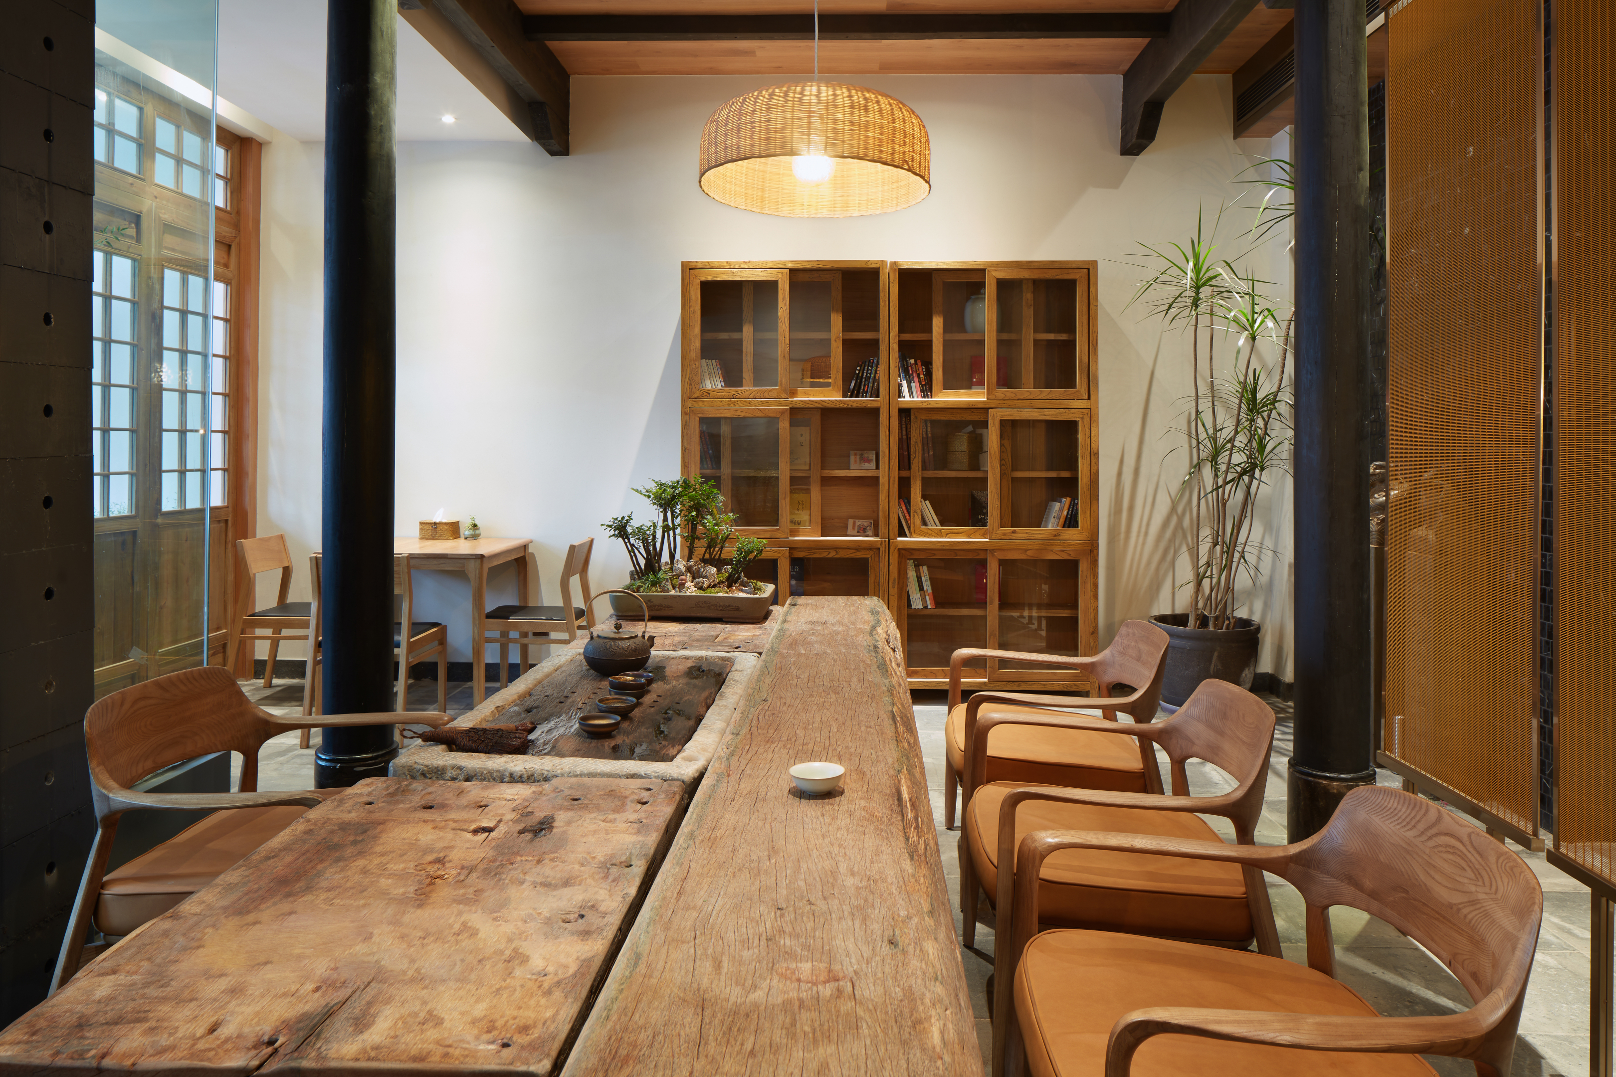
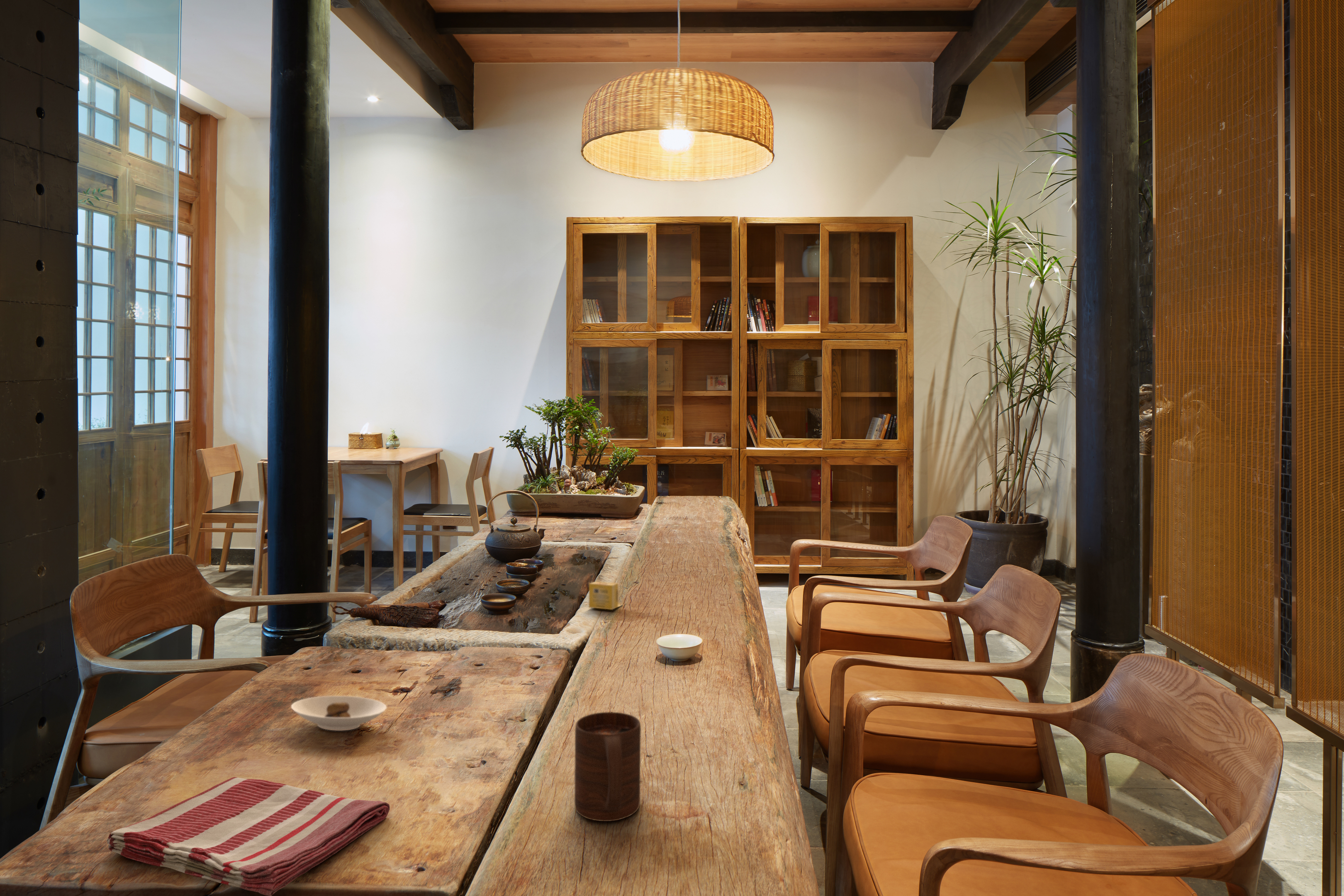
+ tea box (607, 594)
+ cup (612, 769)
+ dish towel (253, 823)
+ saucer (338, 713)
